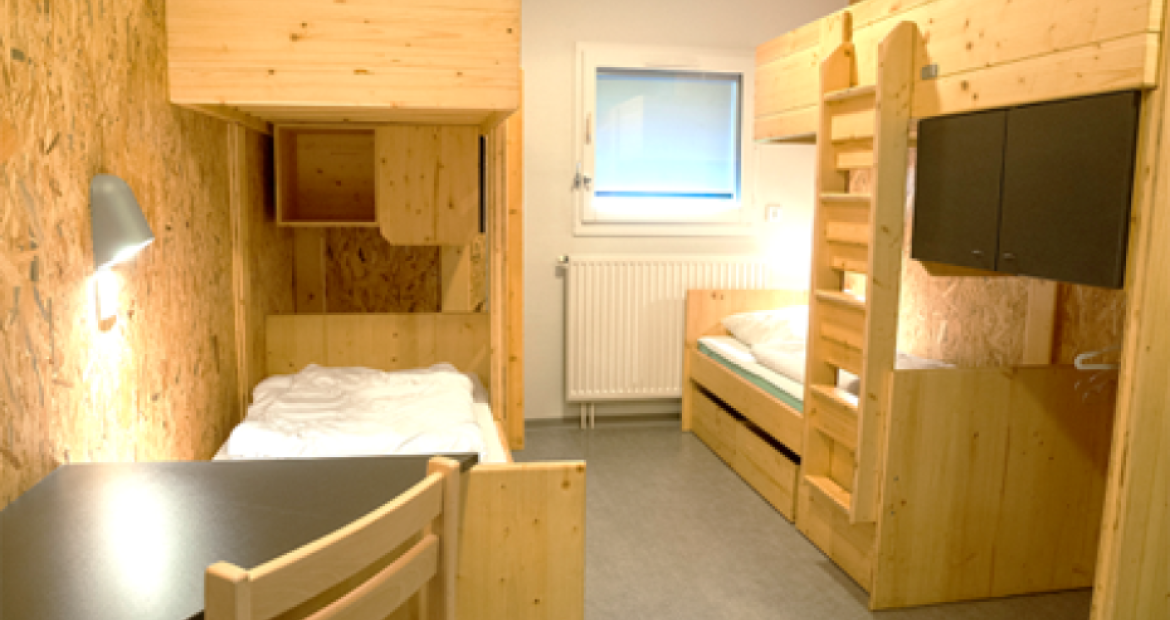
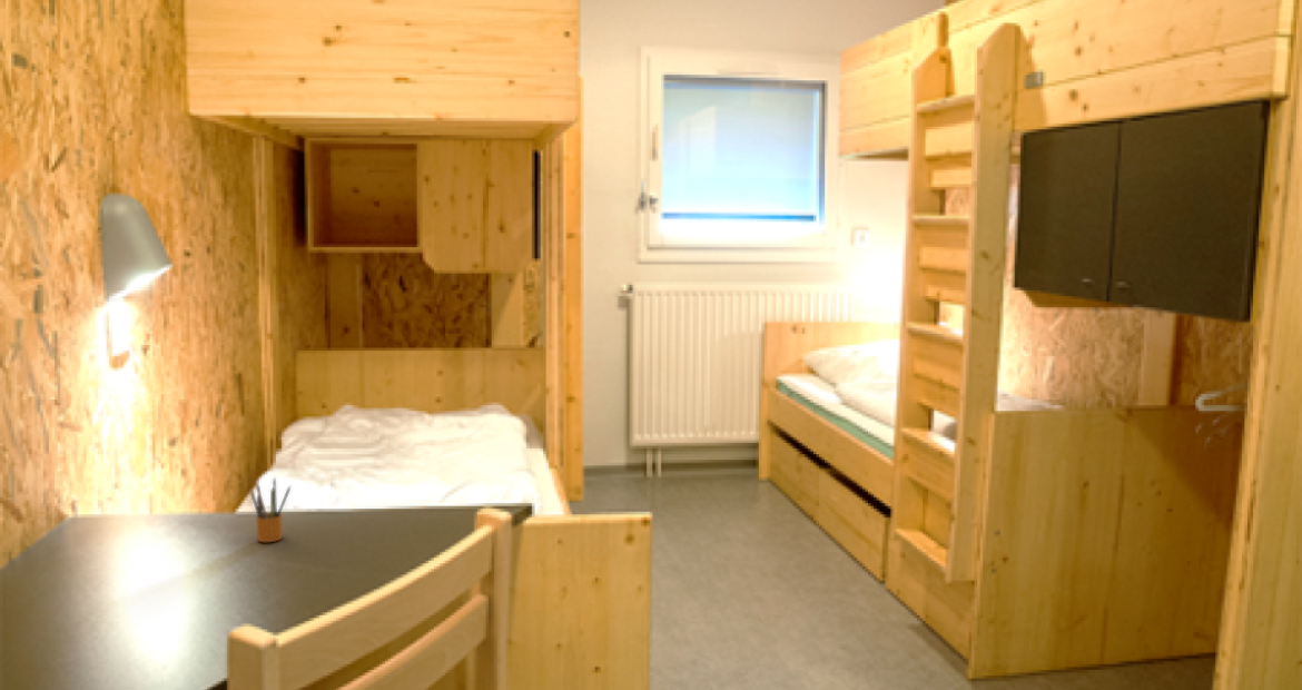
+ pencil box (270, 510)
